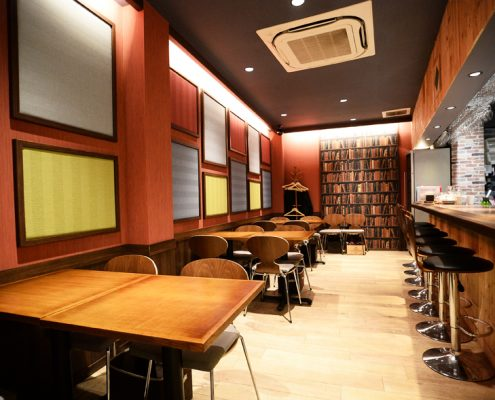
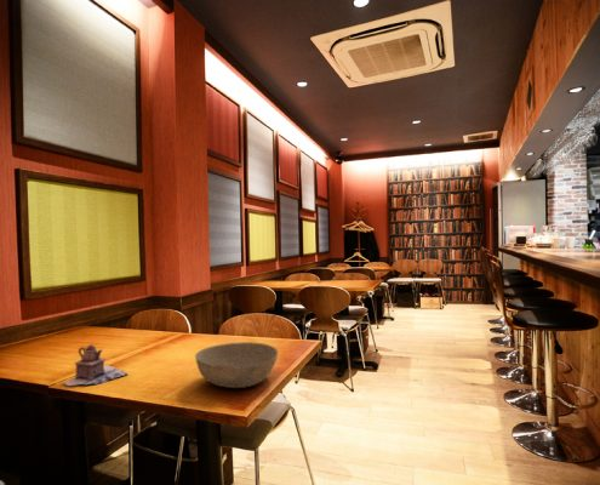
+ teapot (92, 361)
+ bowl (238, 365)
